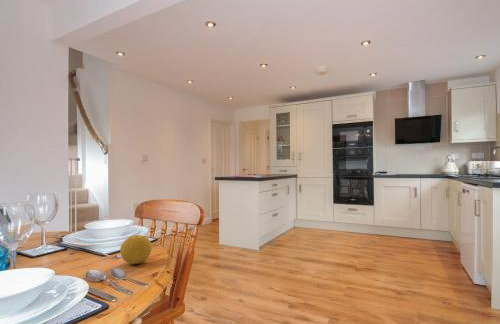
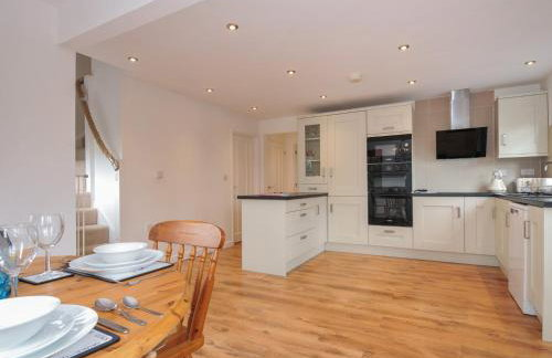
- fruit (136, 249)
